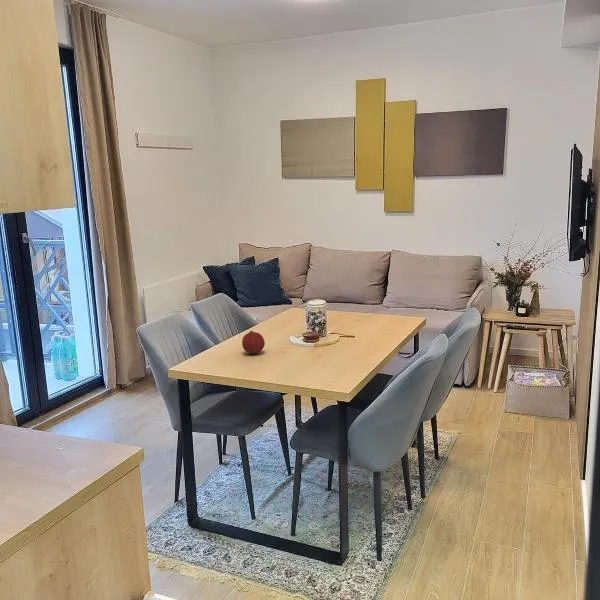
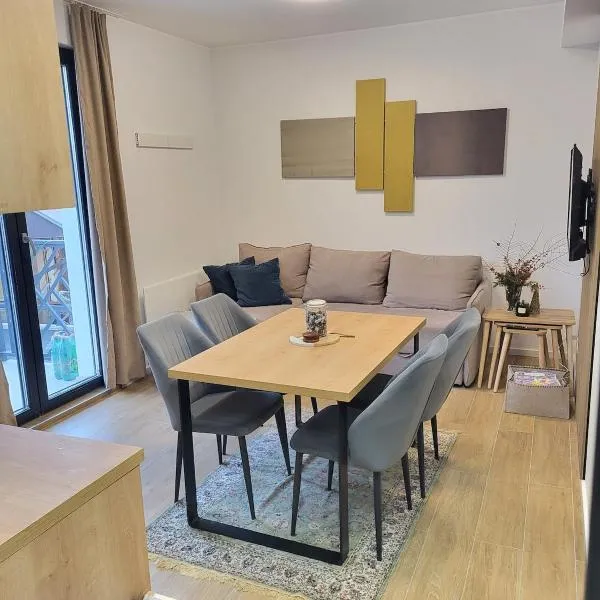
- fruit (252, 341)
